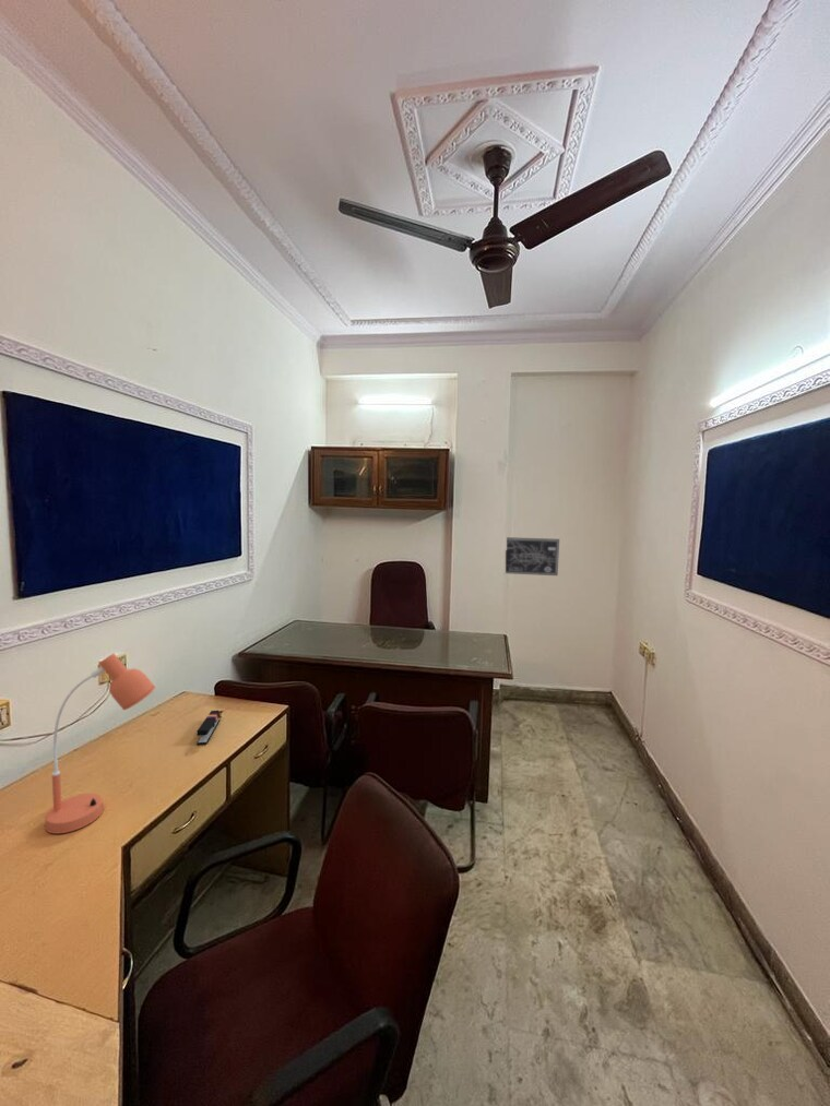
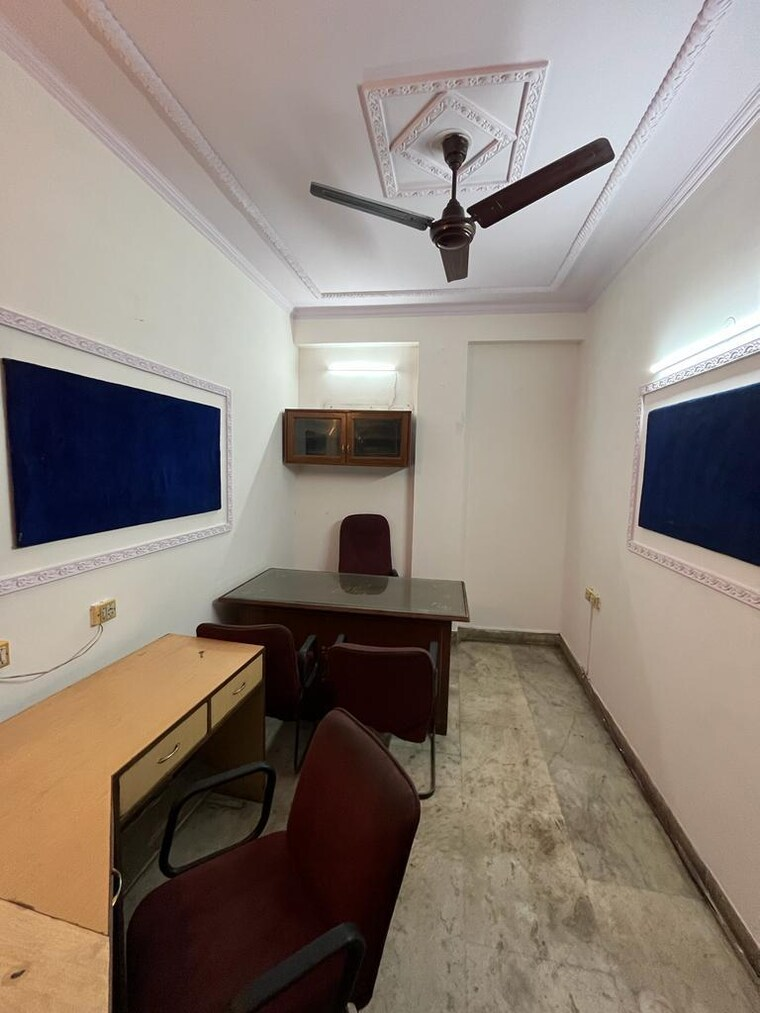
- wall art (530, 556)
- desk lamp (122, 709)
- stapler (209, 725)
